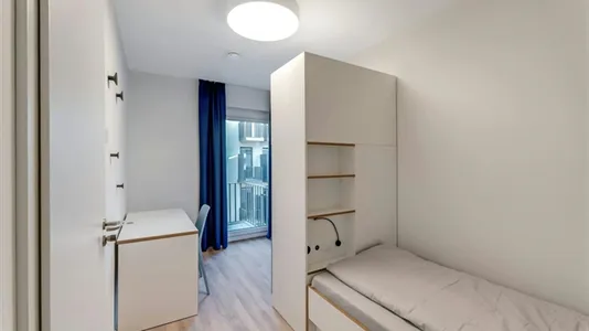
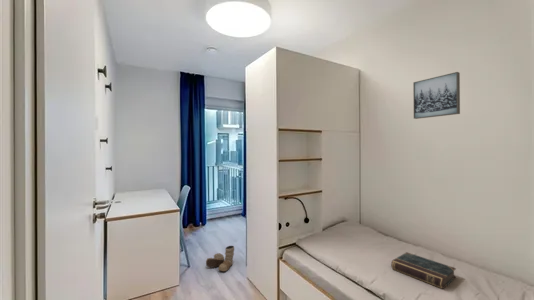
+ book (422, 268)
+ wall art (435, 97)
+ boots (220, 256)
